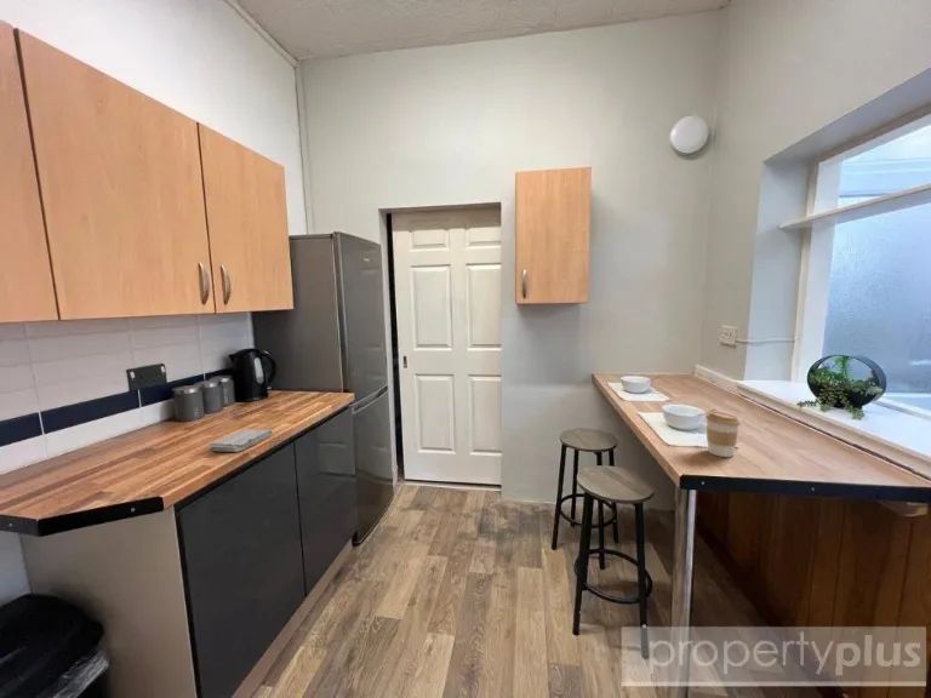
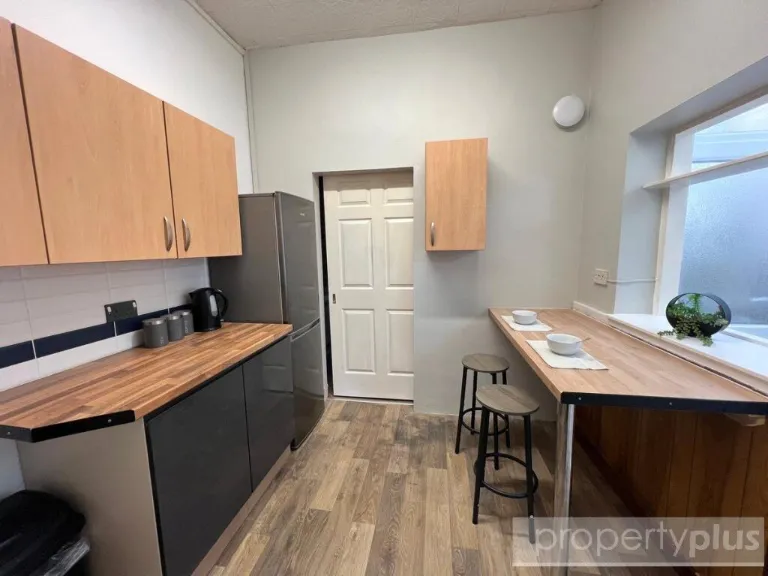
- washcloth (241, 439)
- coffee cup (721, 433)
